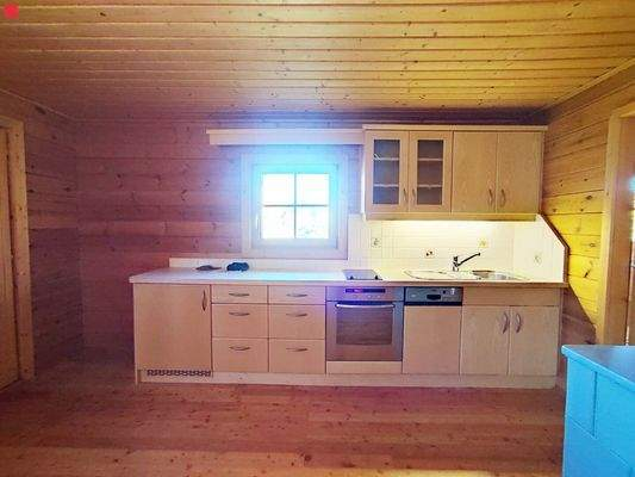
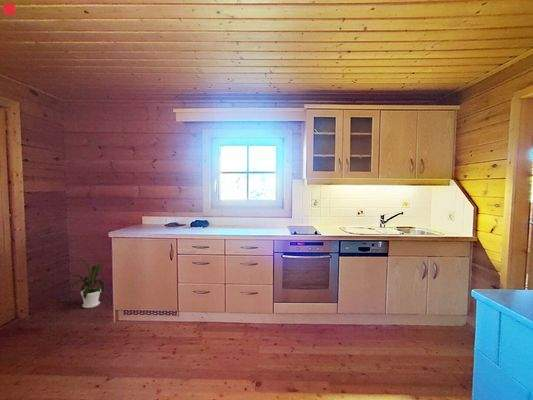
+ house plant (89, 282)
